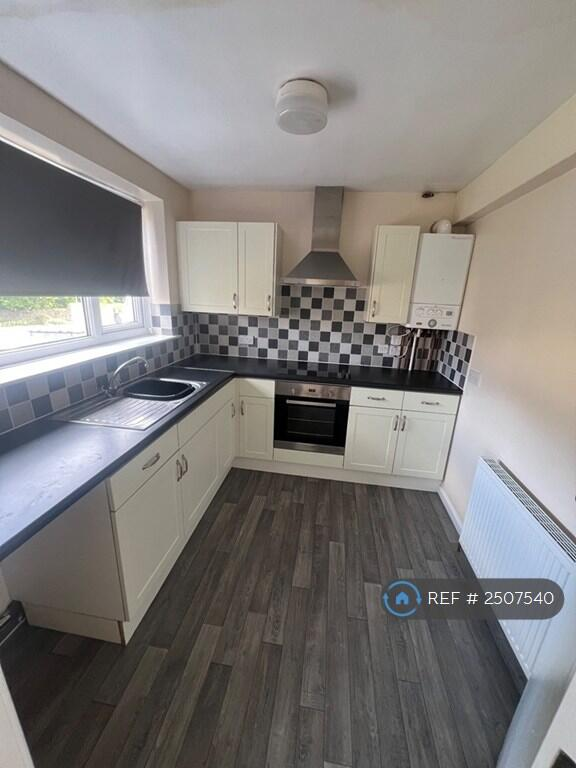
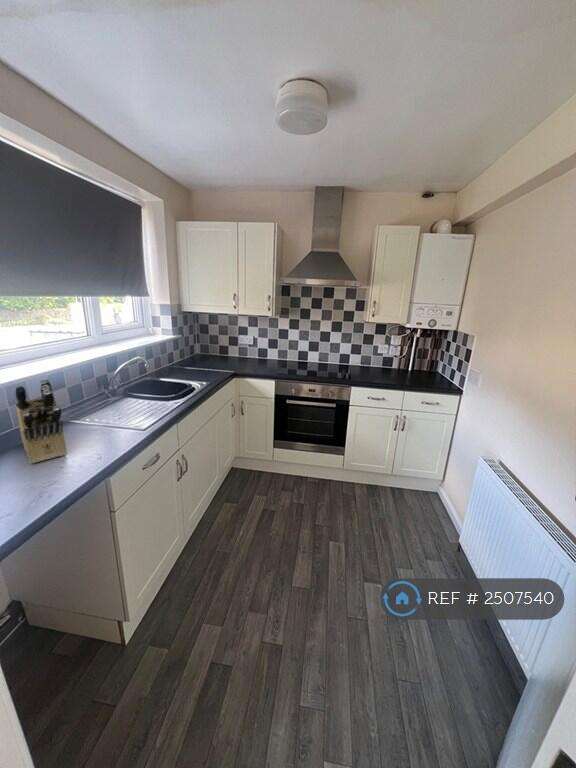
+ knife block (38, 414)
